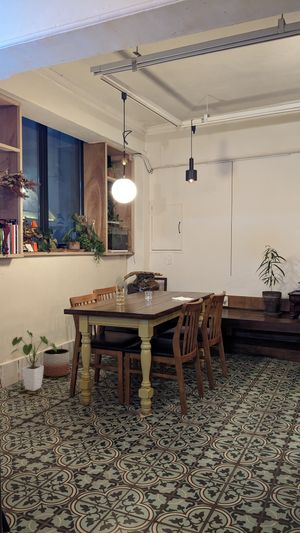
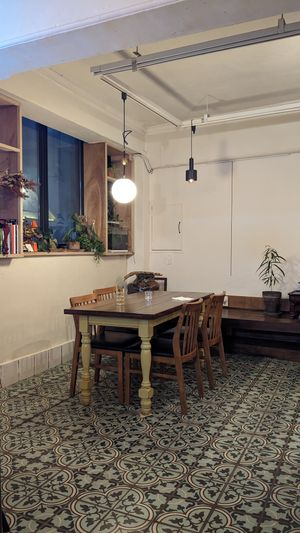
- planter (56, 362)
- house plant (34, 359)
